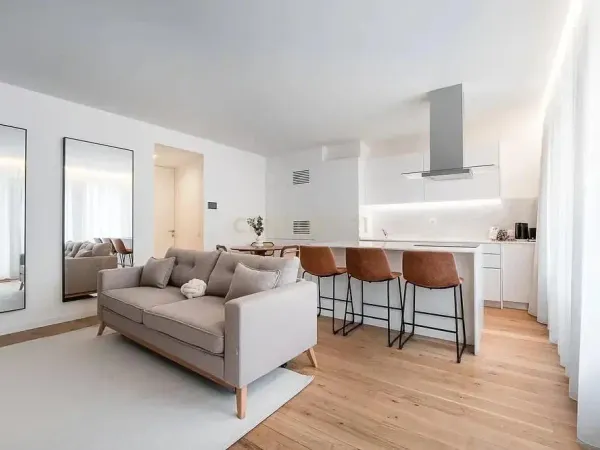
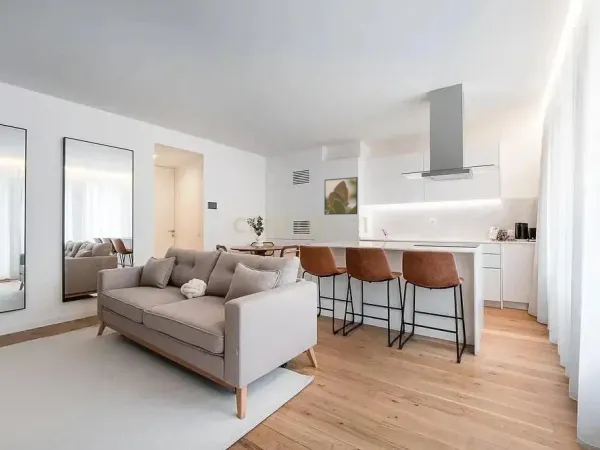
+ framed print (340, 196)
